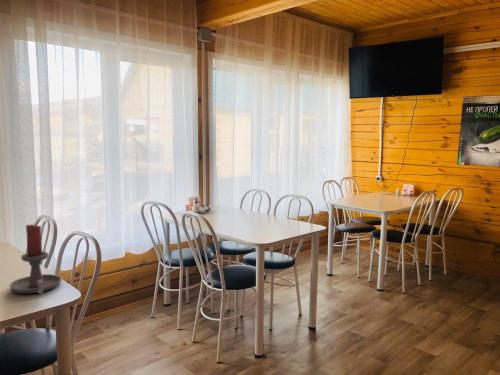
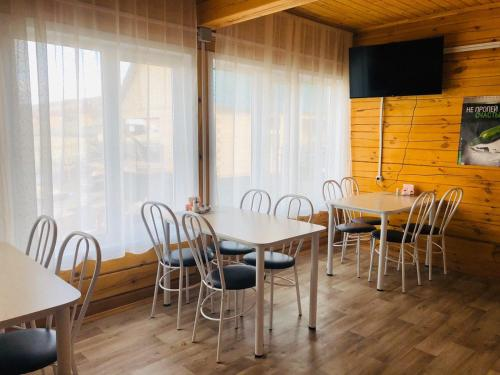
- candle holder (35, 257)
